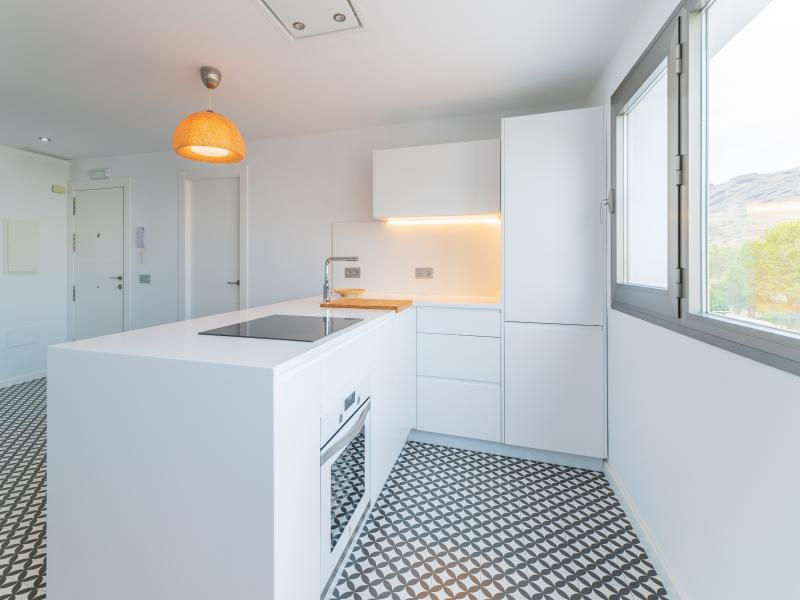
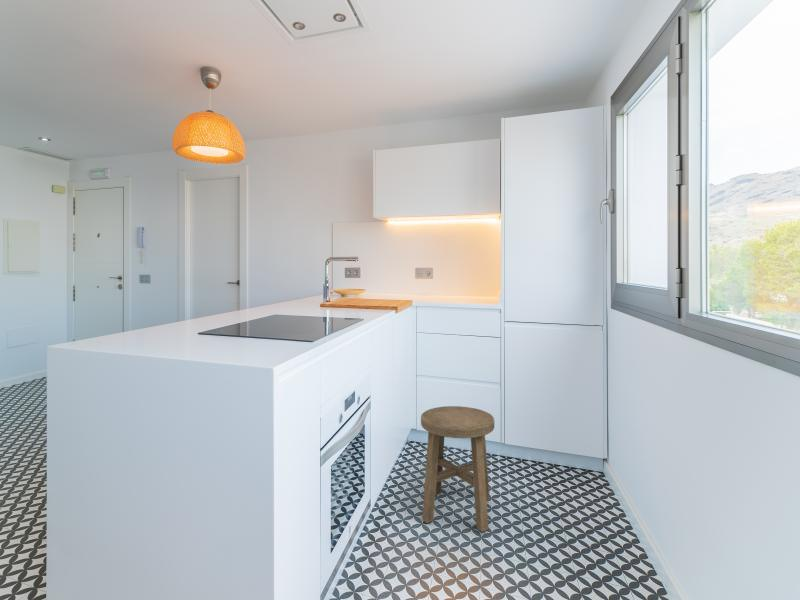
+ stool (455, 465)
